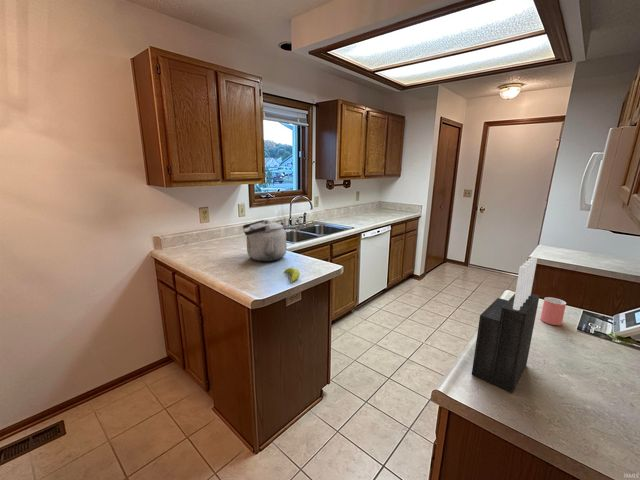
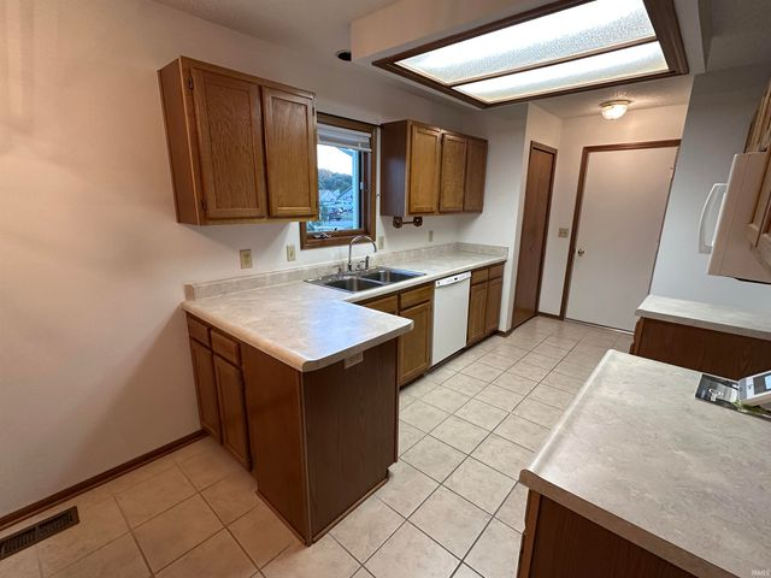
- kettle (265, 240)
- knife block (504, 315)
- banana (291, 272)
- cup (553, 309)
